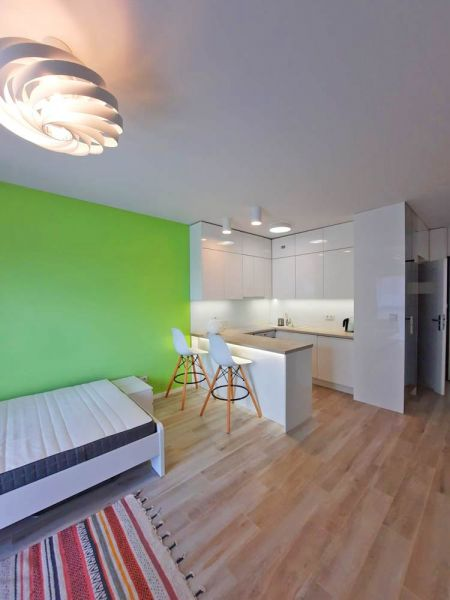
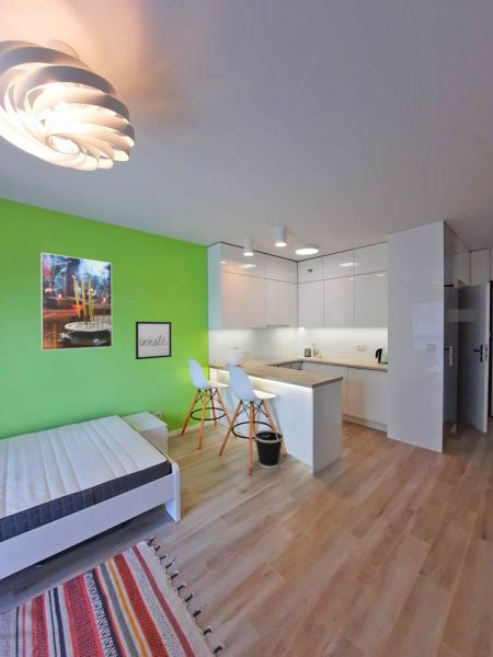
+ wall art (153, 339)
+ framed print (79, 303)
+ wastebasket (268, 449)
